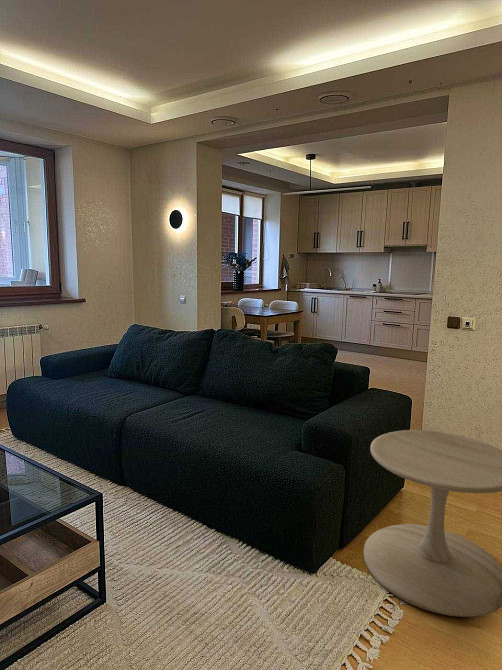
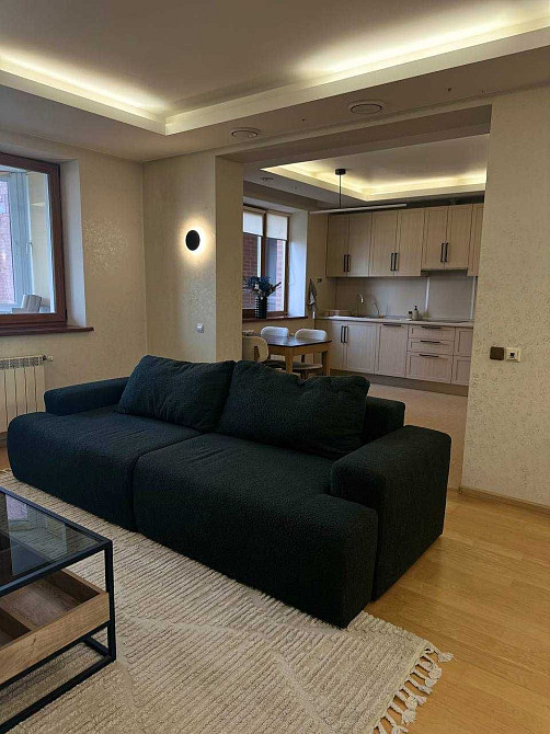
- side table (437, 511)
